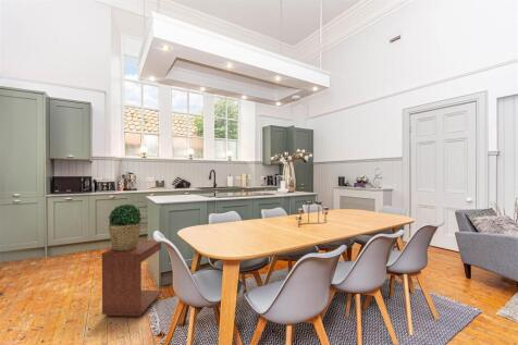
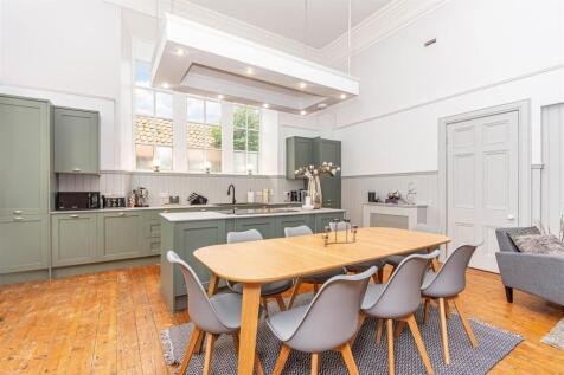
- side table (134, 275)
- potted plant (125, 225)
